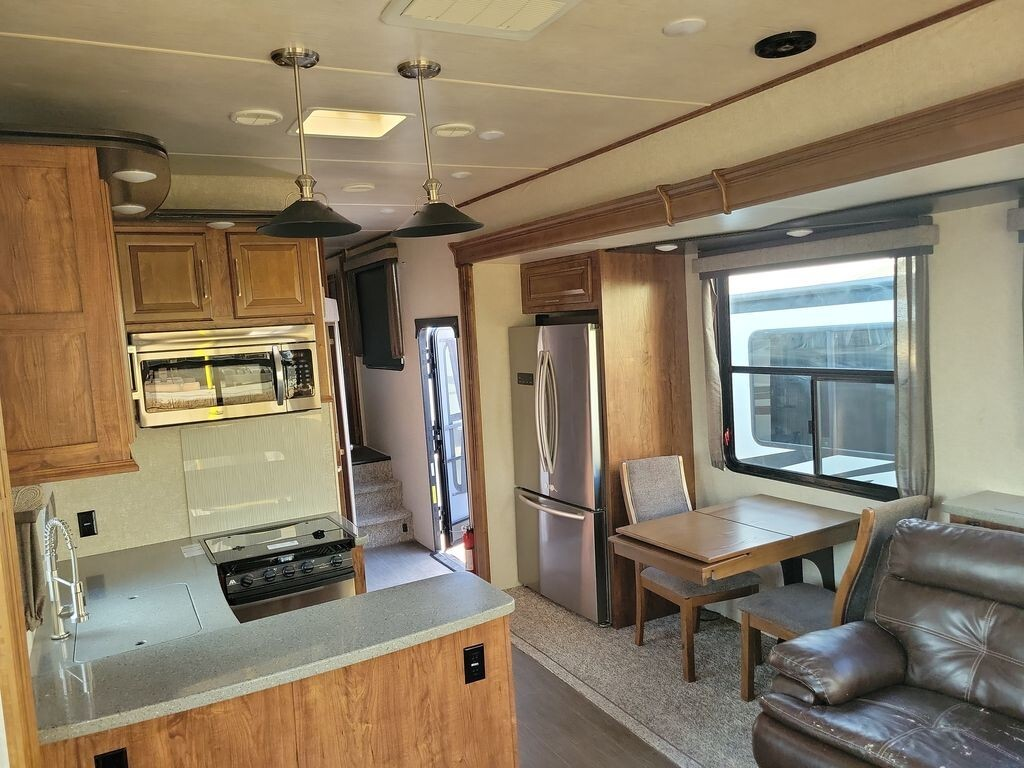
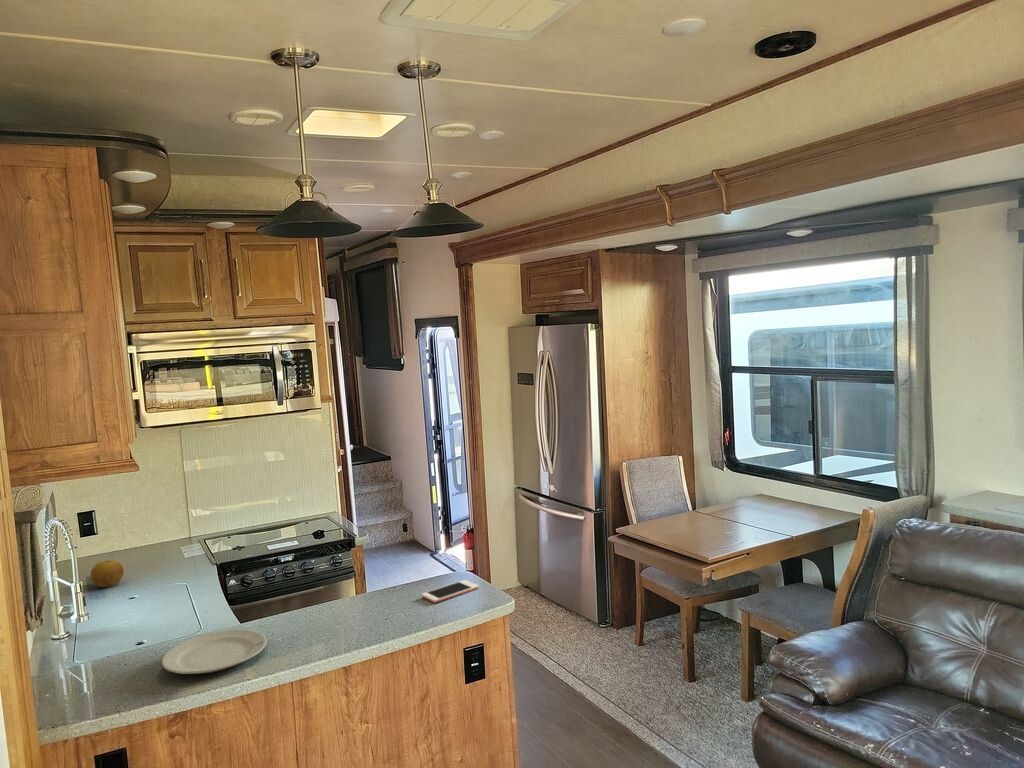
+ chinaware (215, 653)
+ fruit (107, 573)
+ cell phone (450, 591)
